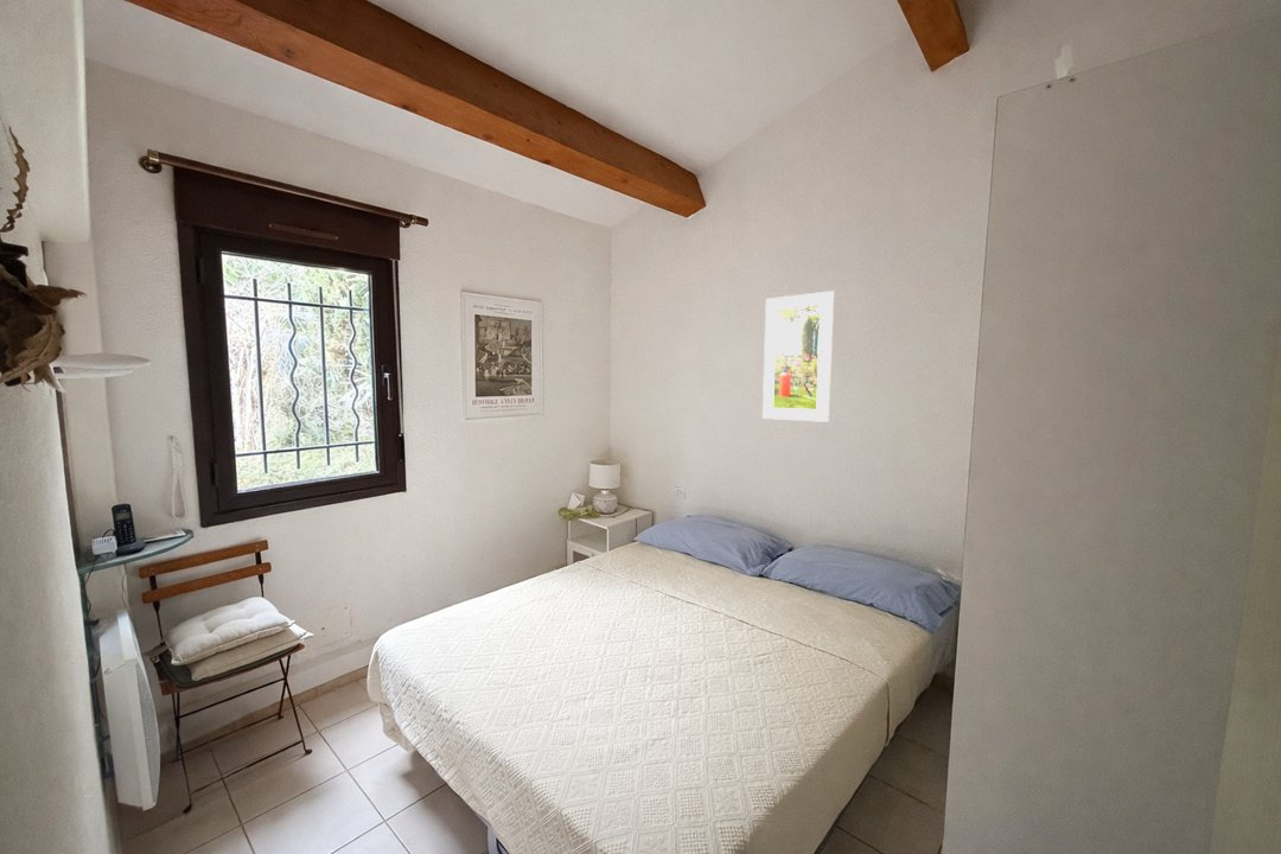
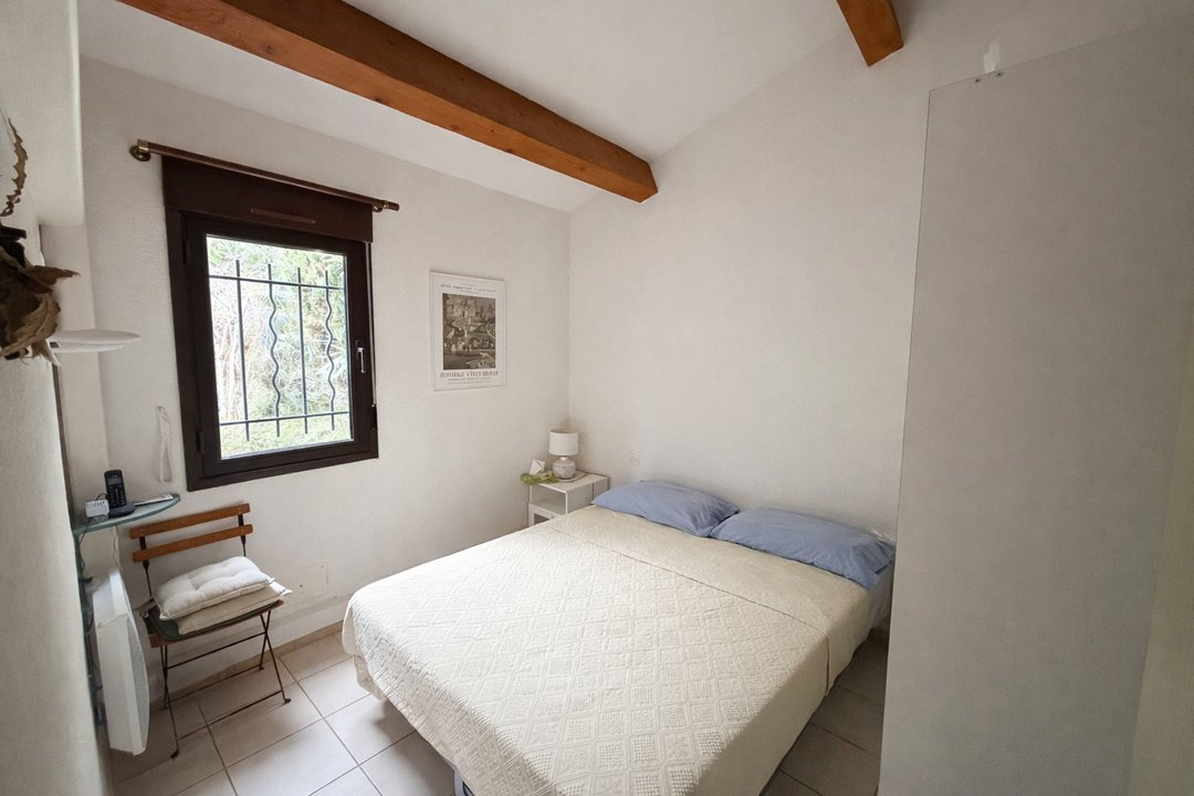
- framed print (796, 358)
